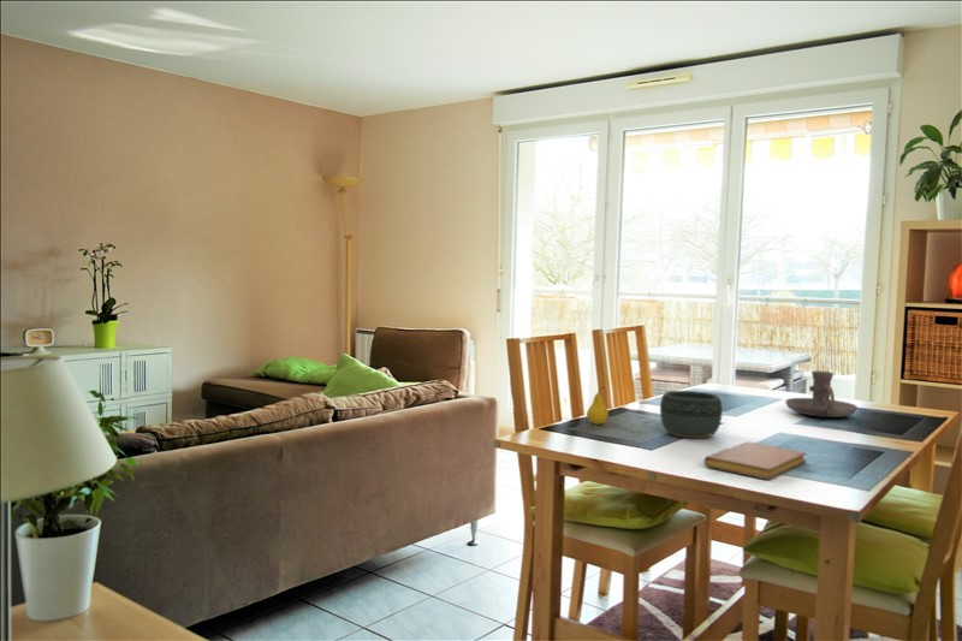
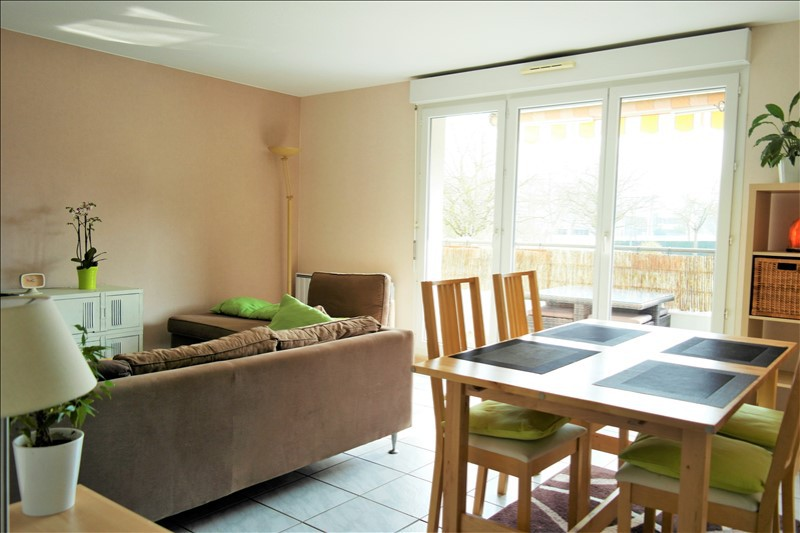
- notebook (755, 458)
- fruit (598, 404)
- candle holder (823, 394)
- bowl (690, 414)
